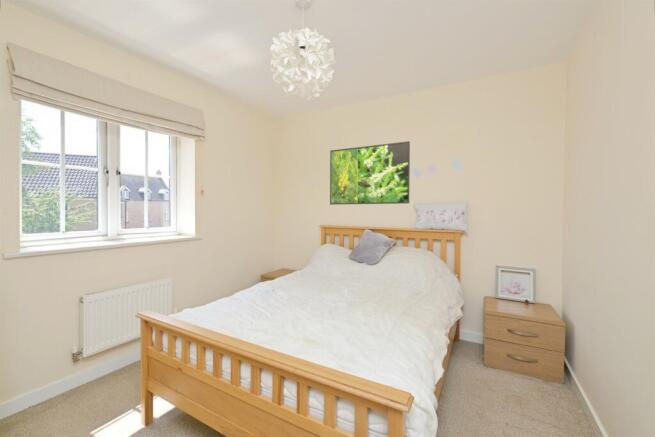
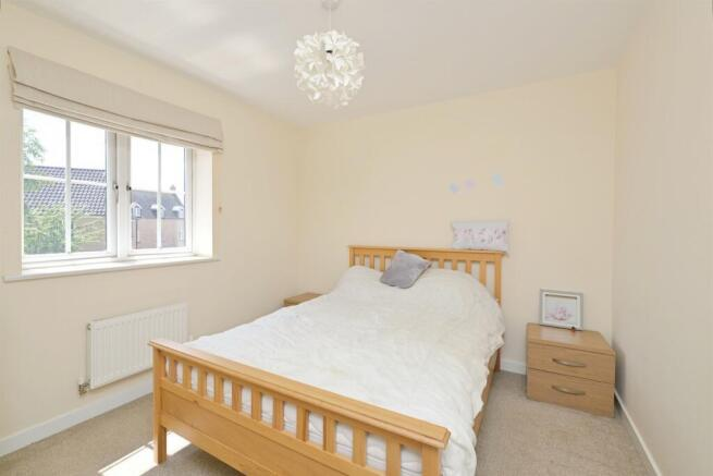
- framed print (367, 175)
